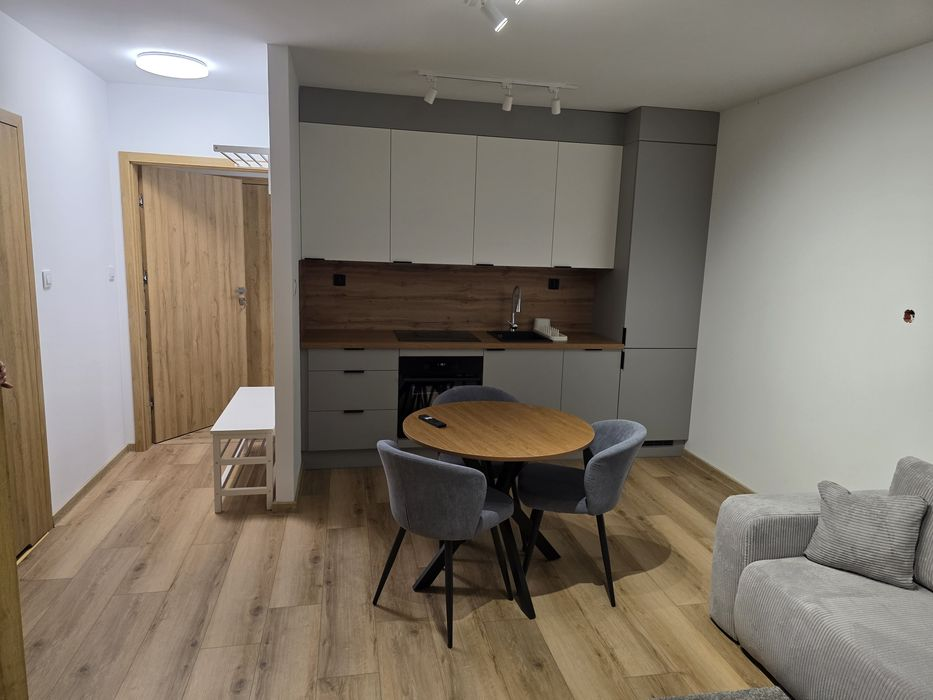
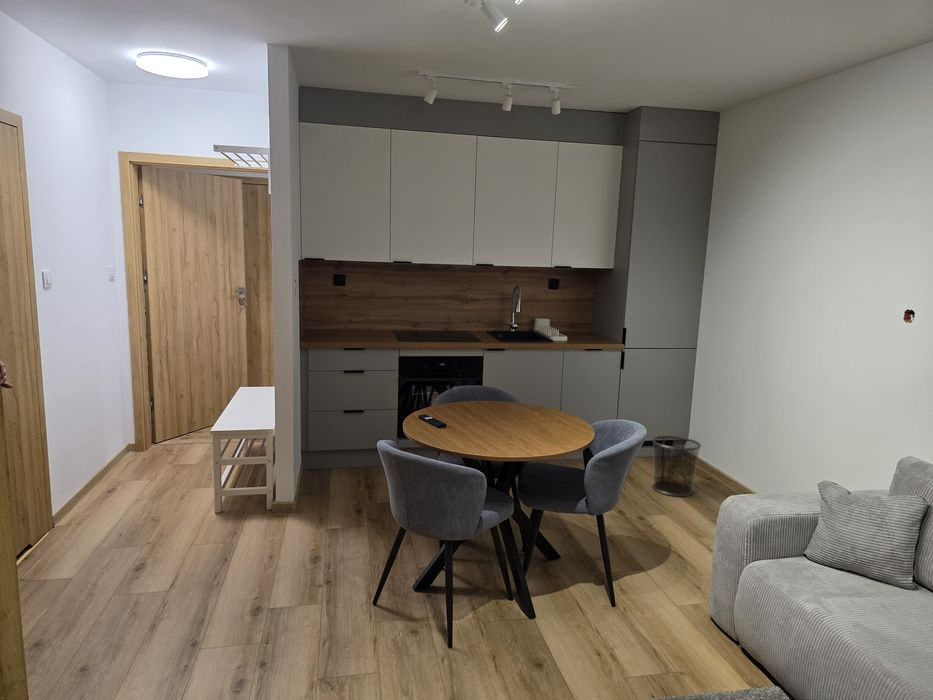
+ waste bin (674, 465)
